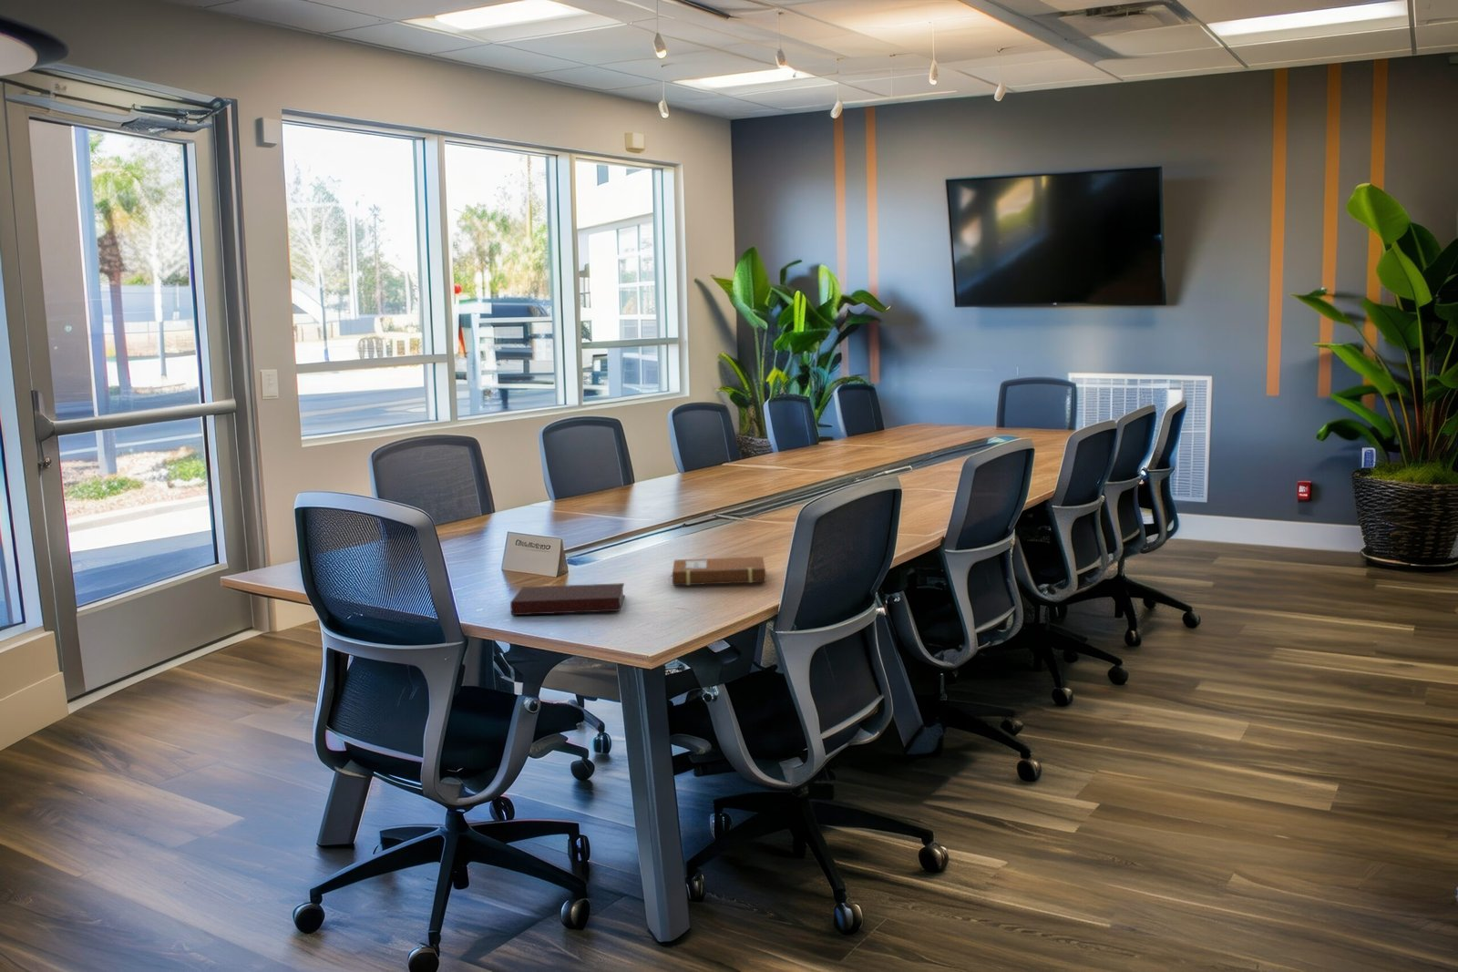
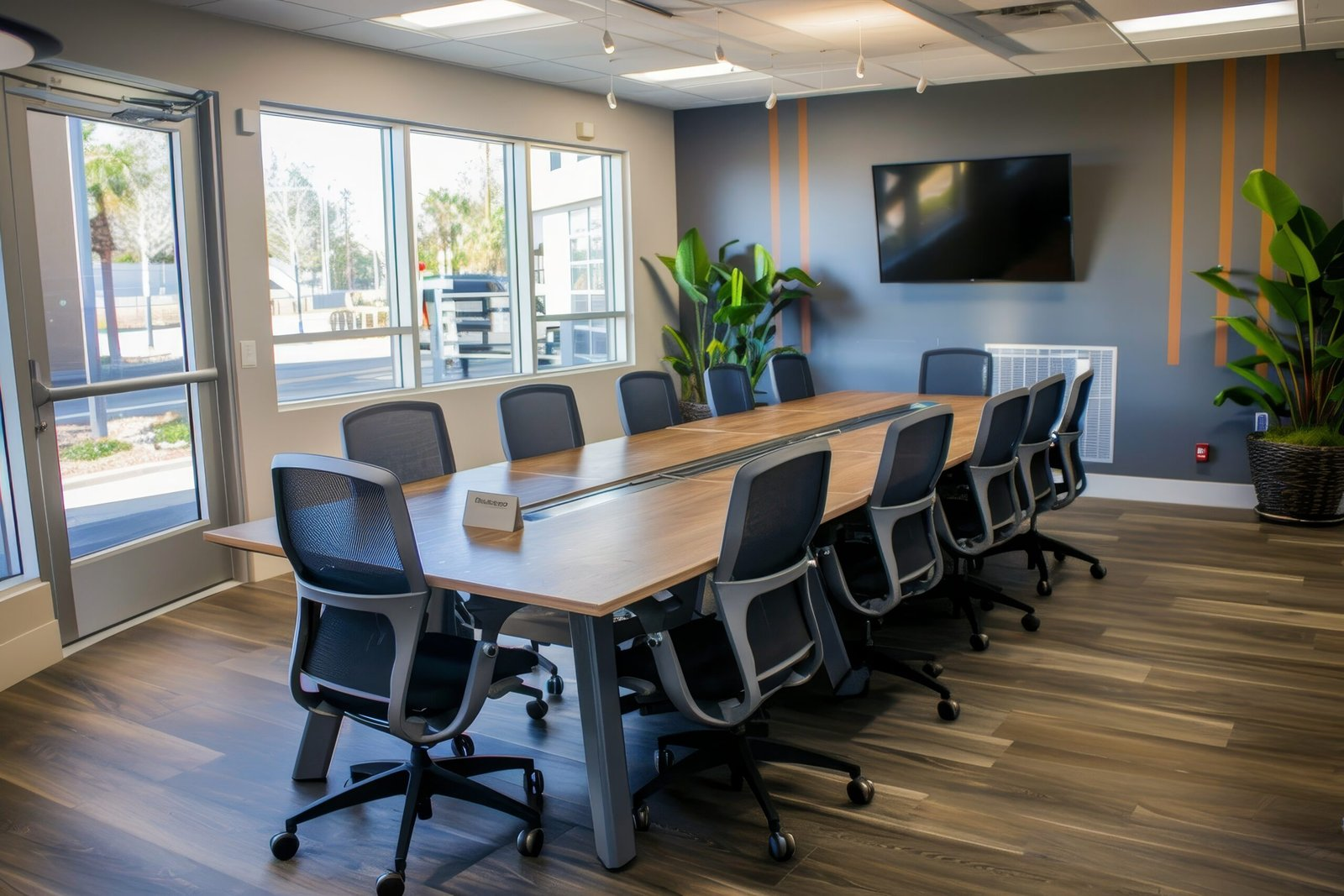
- notebook (716, 572)
- notebook (570, 599)
